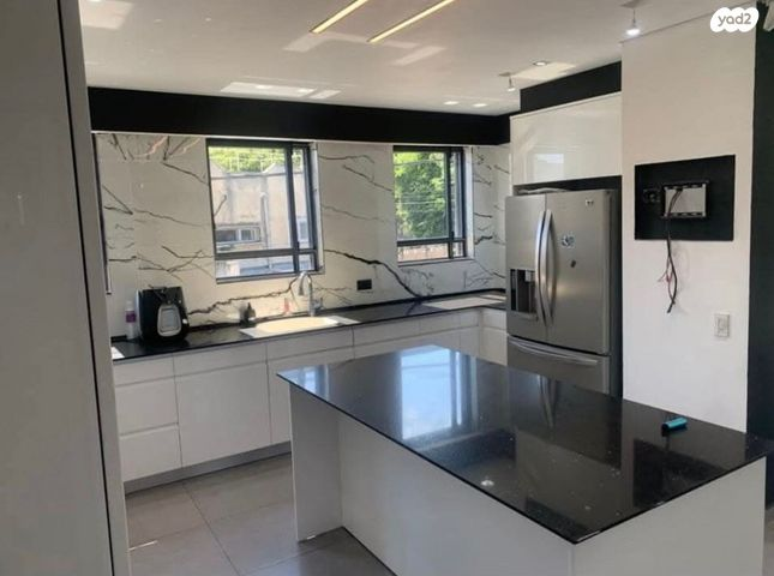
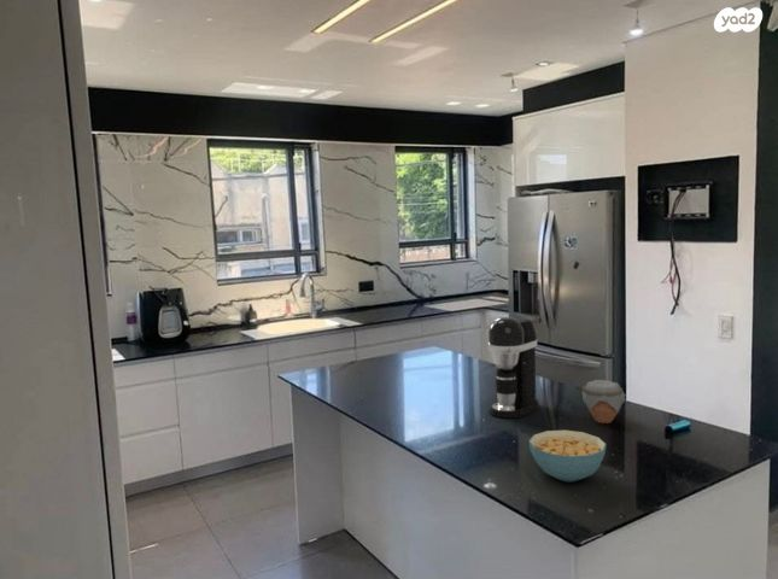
+ coffee maker (513, 363)
+ jar (603, 402)
+ cereal bowl (567, 460)
